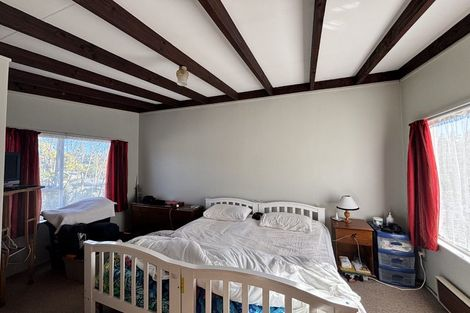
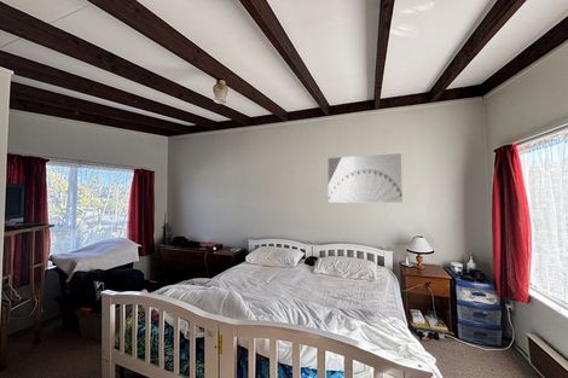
+ wall art (363, 179)
